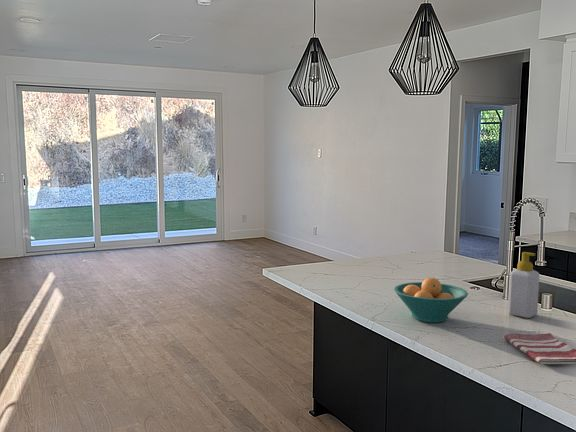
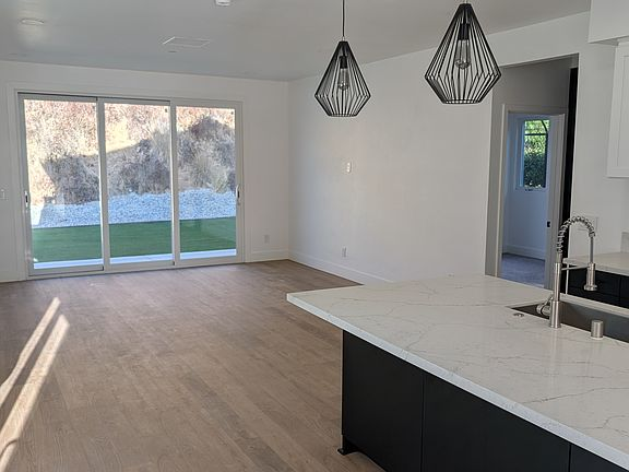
- dish towel (544, 347)
- fruit bowl (430, 297)
- soap bottle (524, 283)
